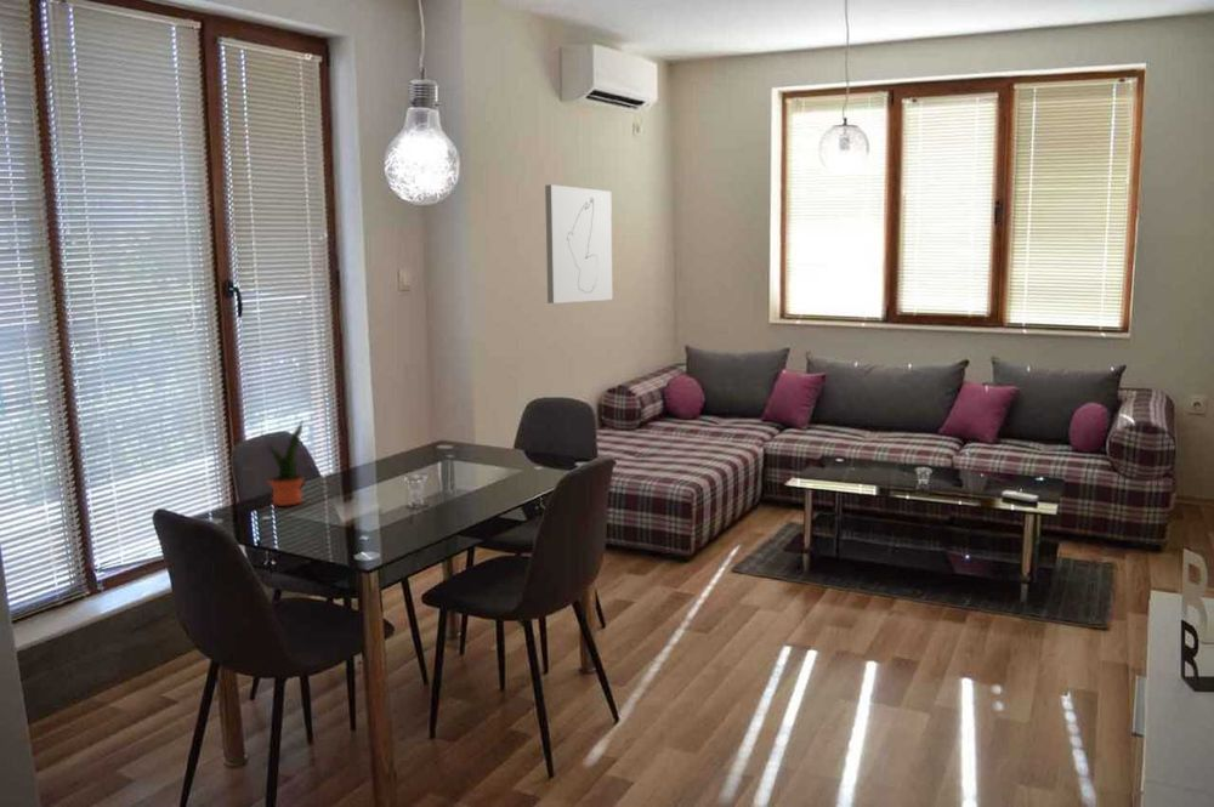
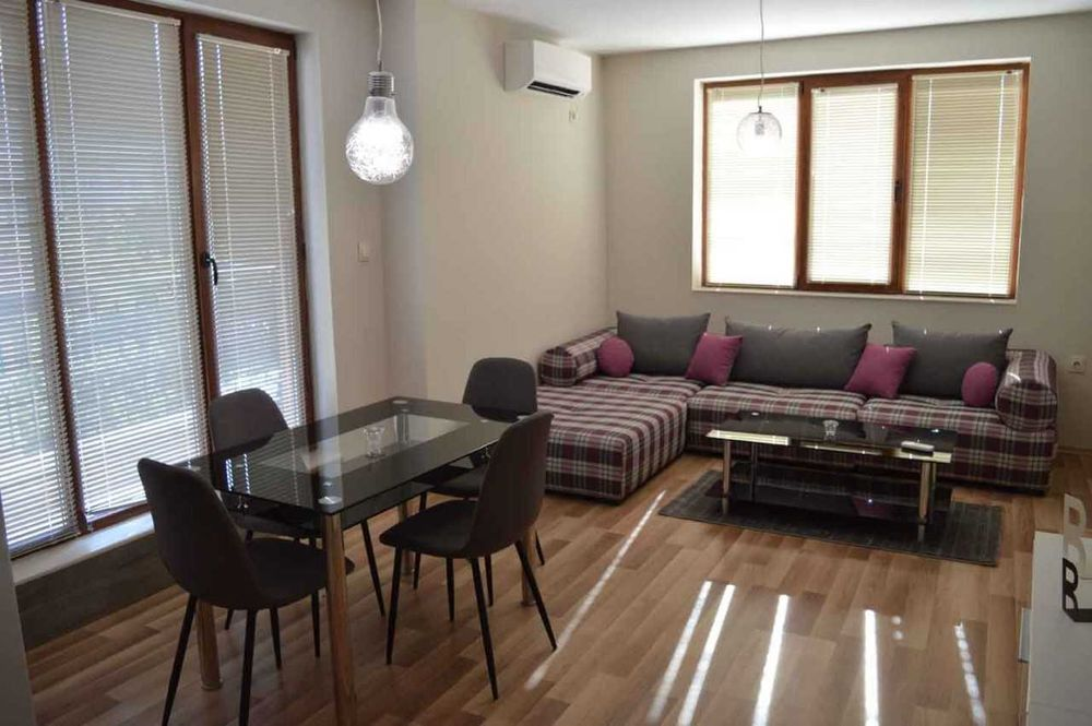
- wall art (580, 245)
- potted plant (288, 461)
